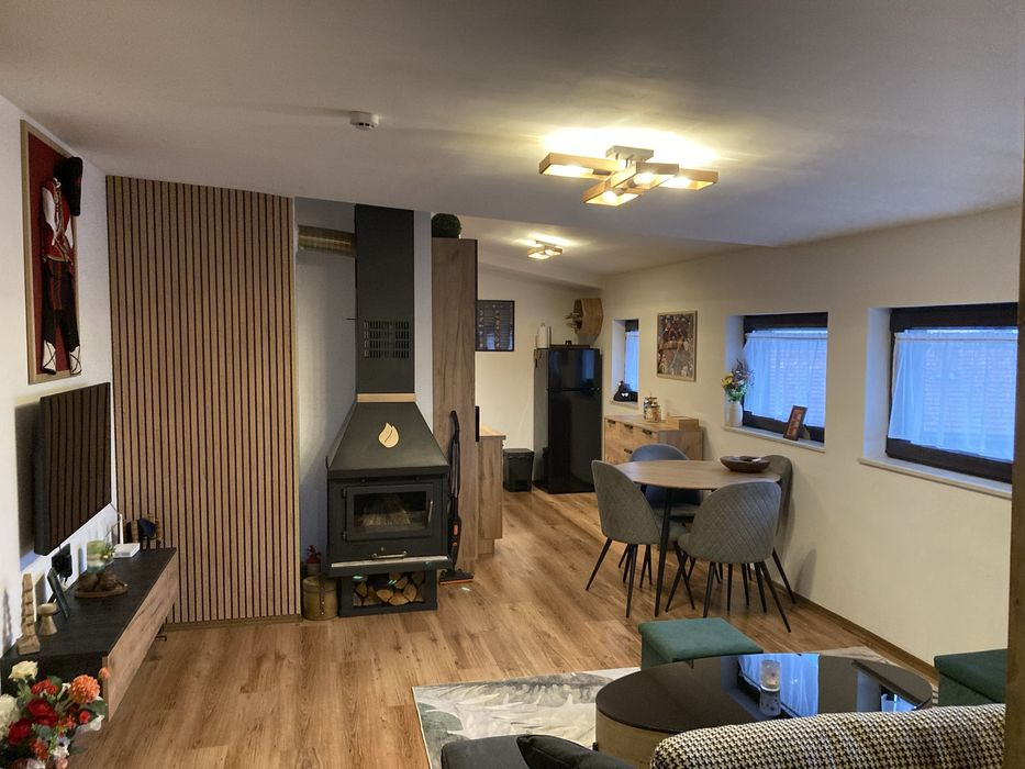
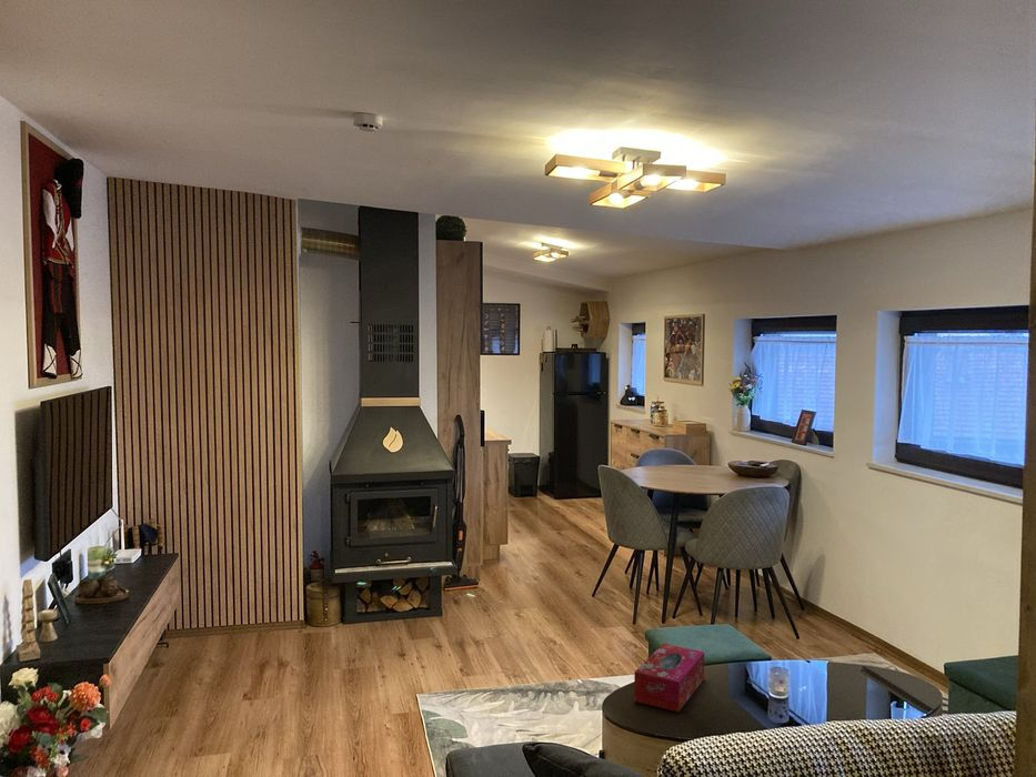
+ tissue box (670, 675)
